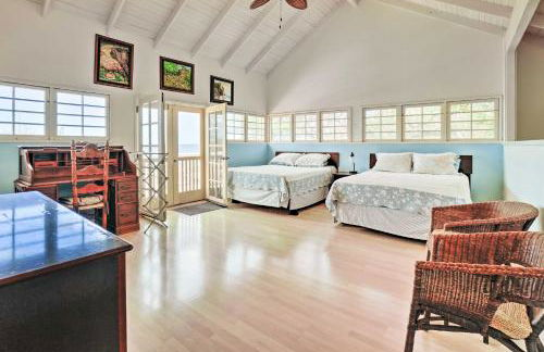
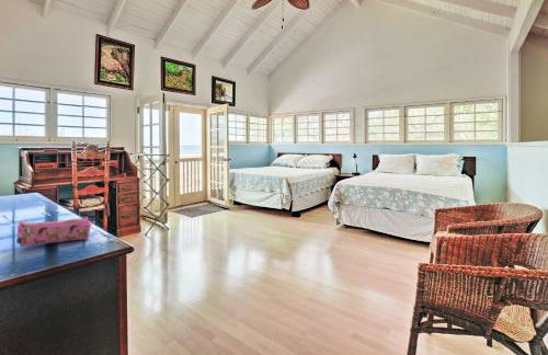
+ pencil case (56, 230)
